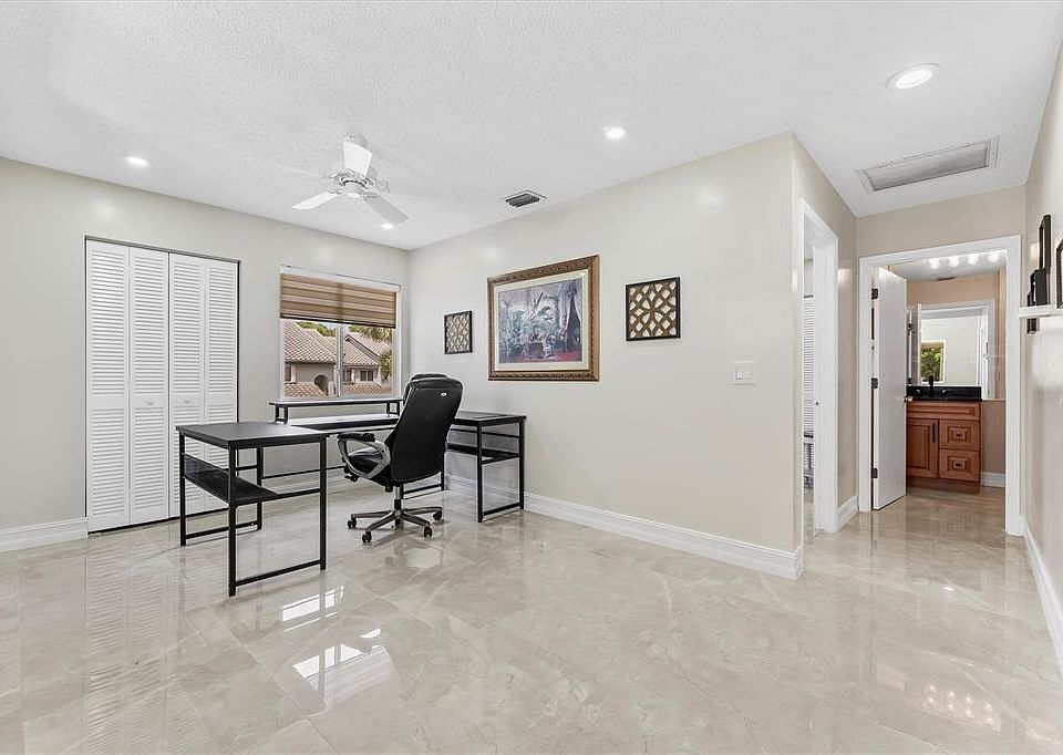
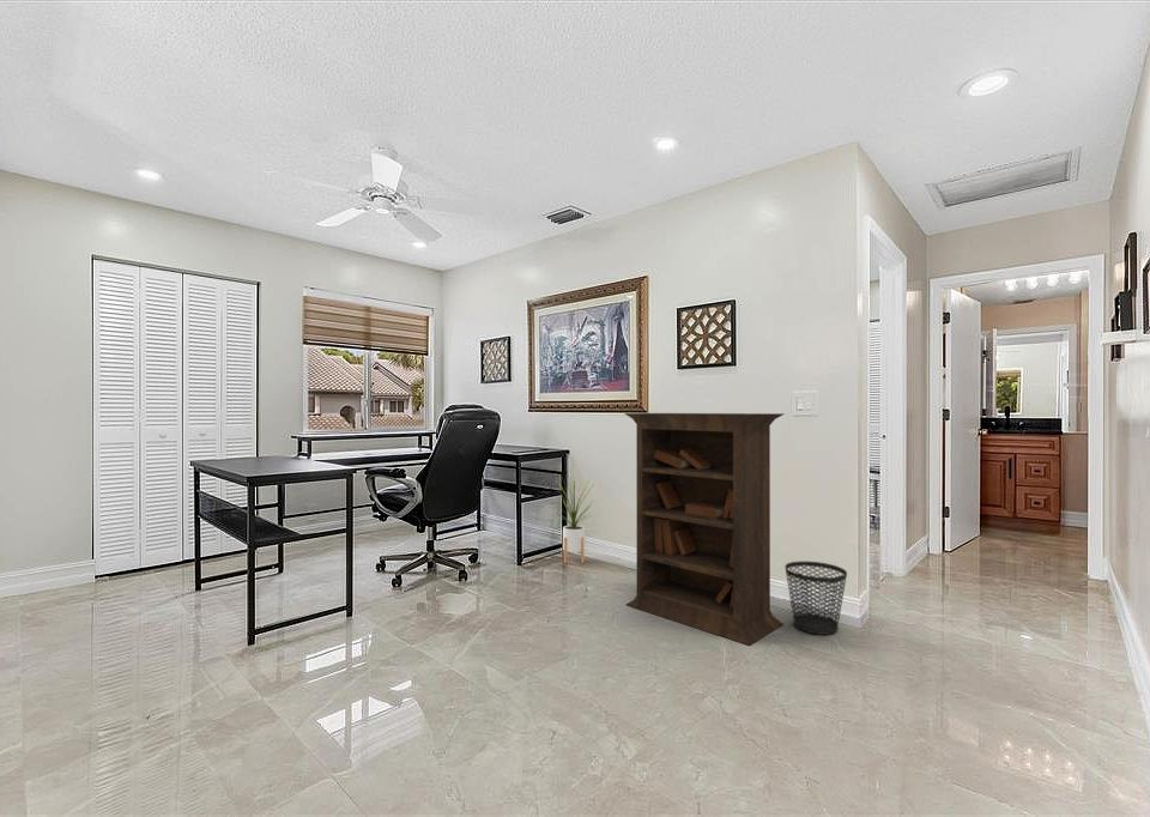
+ wastebasket (815, 598)
+ house plant (575, 516)
+ bookcase (700, 513)
